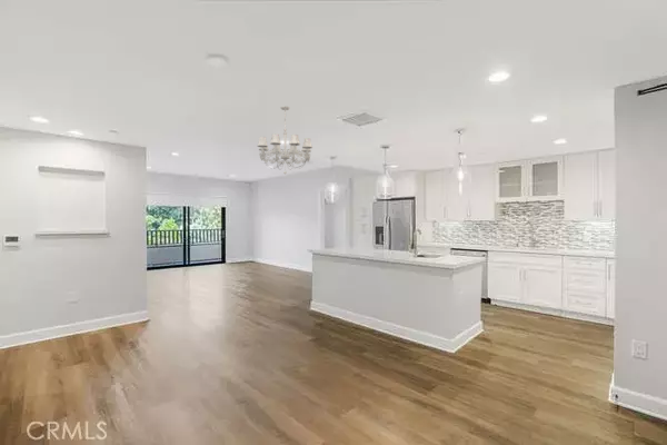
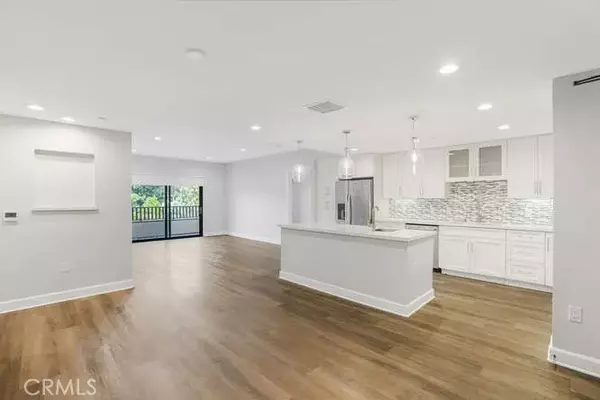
- chandelier (285, 140)
